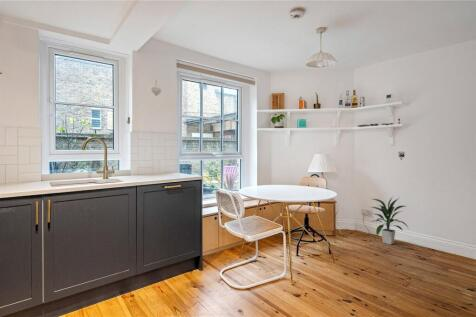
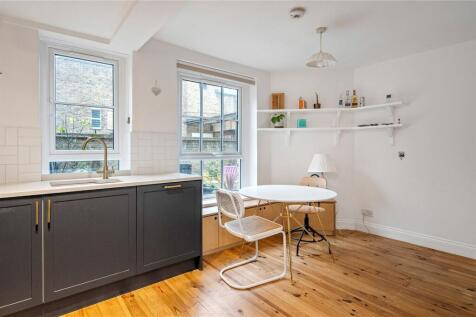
- indoor plant (386, 218)
